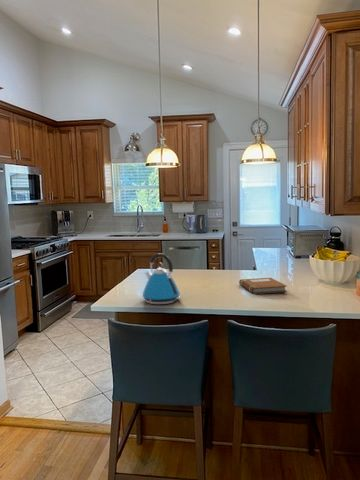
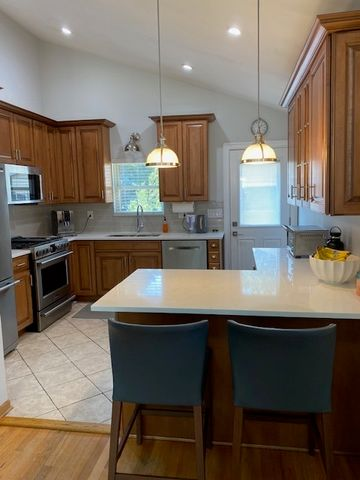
- kettle (161, 276)
- notebook (261, 285)
